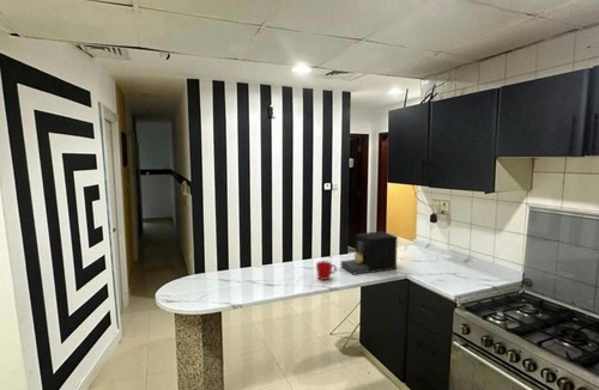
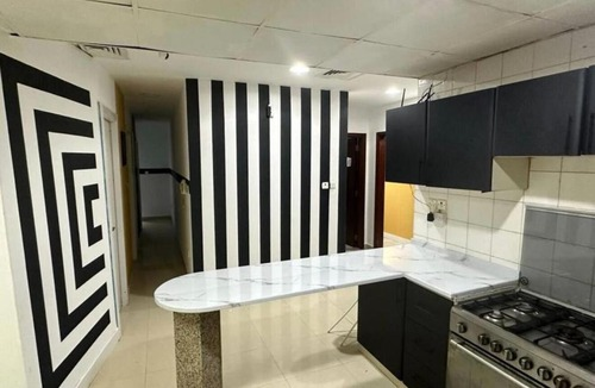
- mug (326, 270)
- coffee maker (368, 251)
